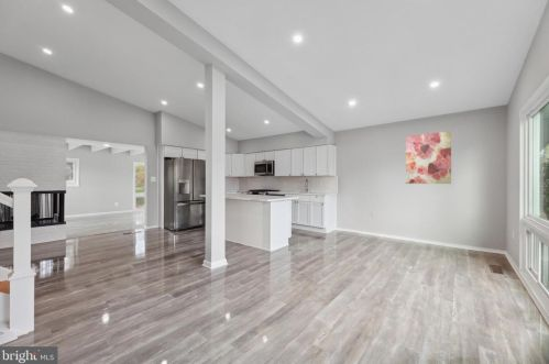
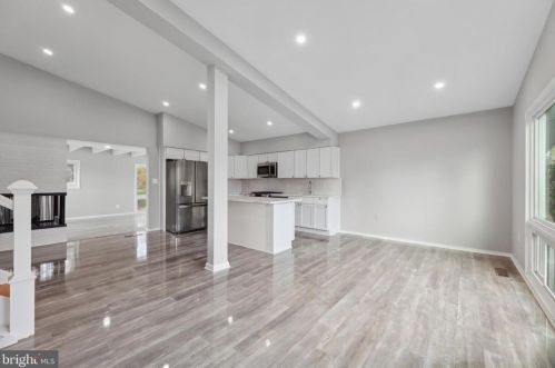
- wall art (427, 158)
